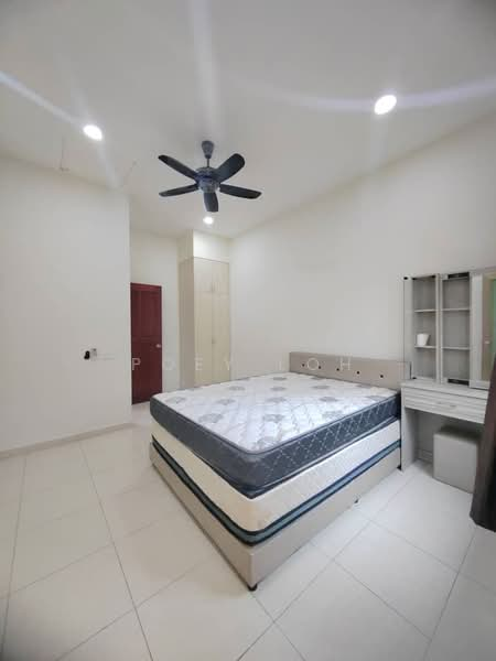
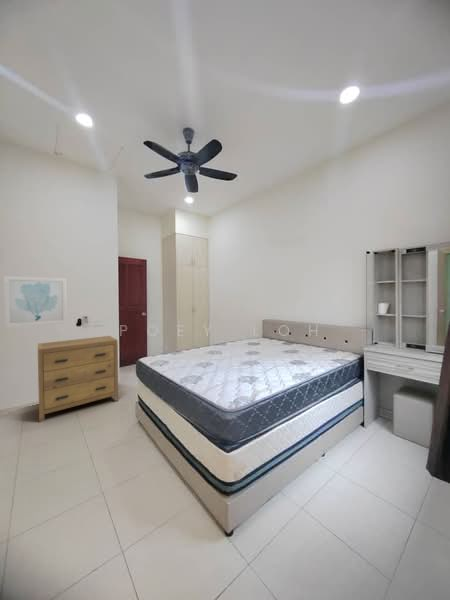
+ wall art (37, 301)
+ dresser (79, 373)
